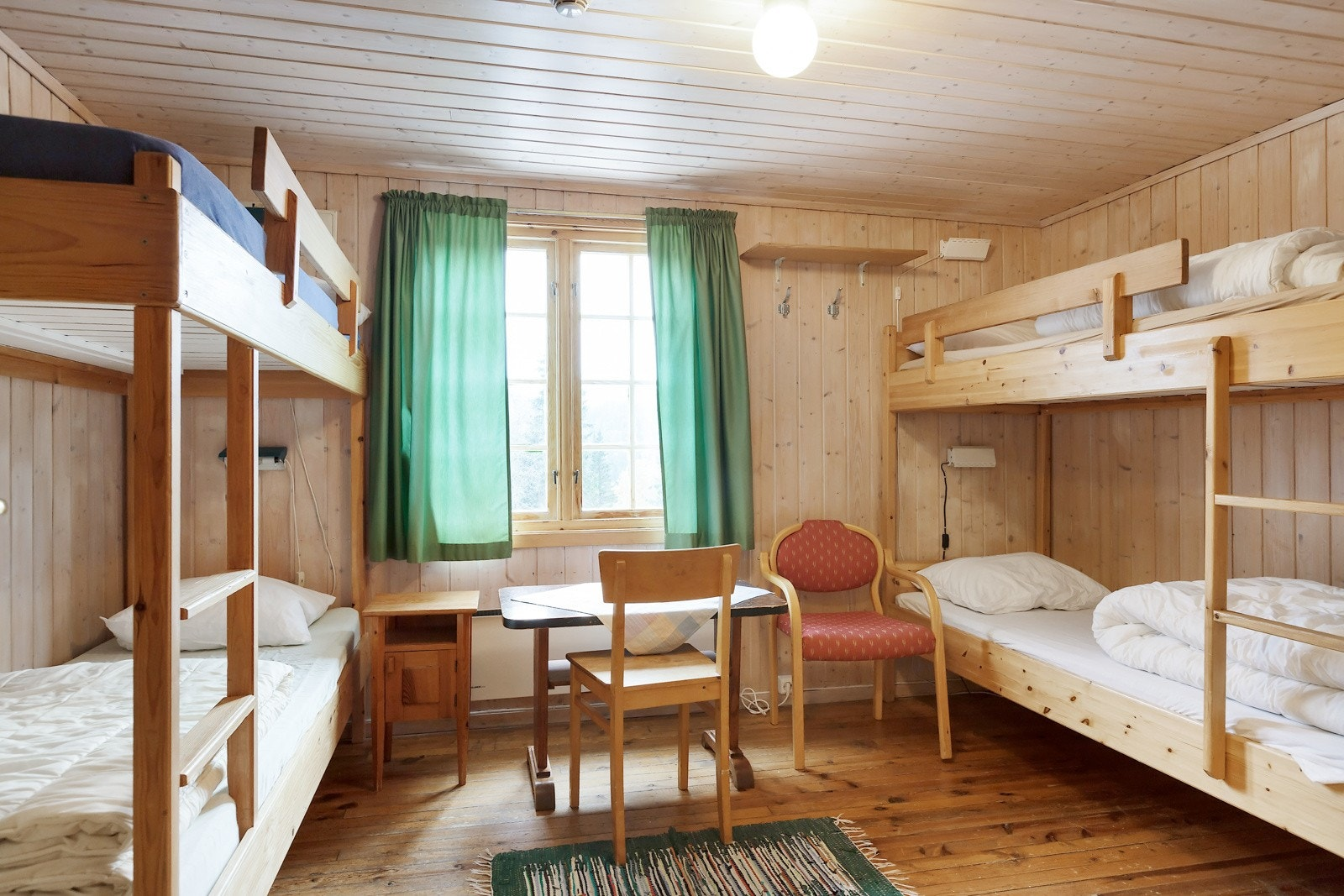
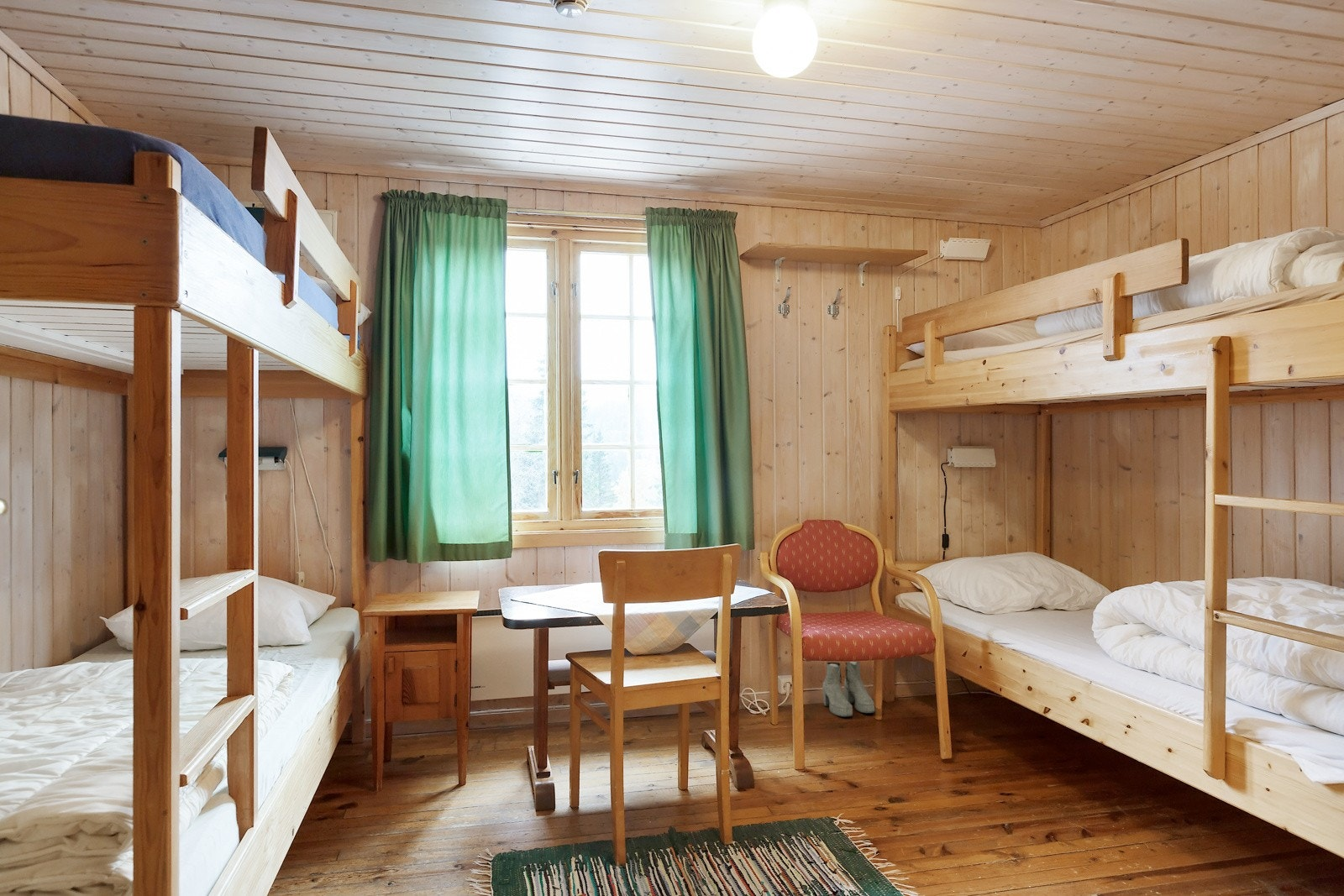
+ boots (848, 686)
